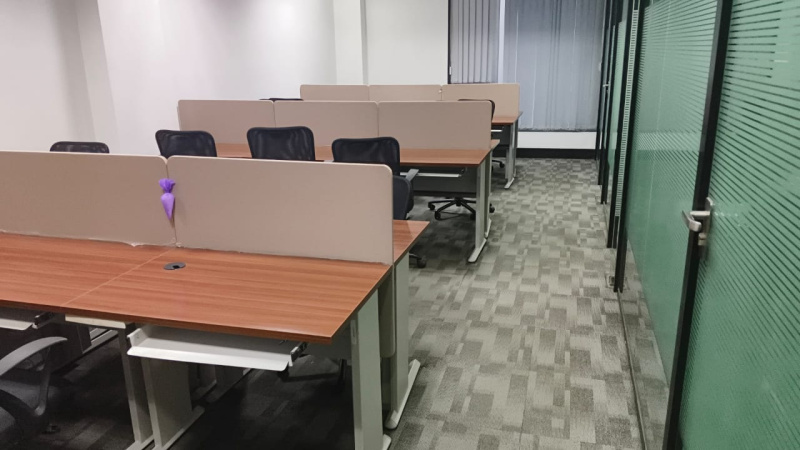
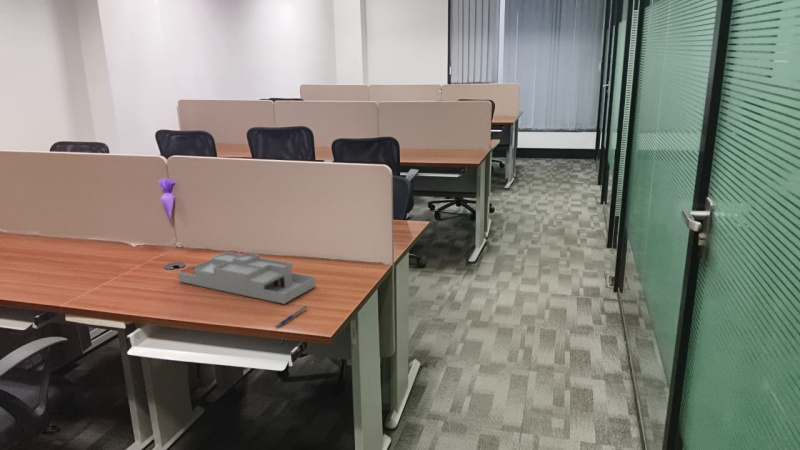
+ pen (292, 315)
+ desk organizer (245, 271)
